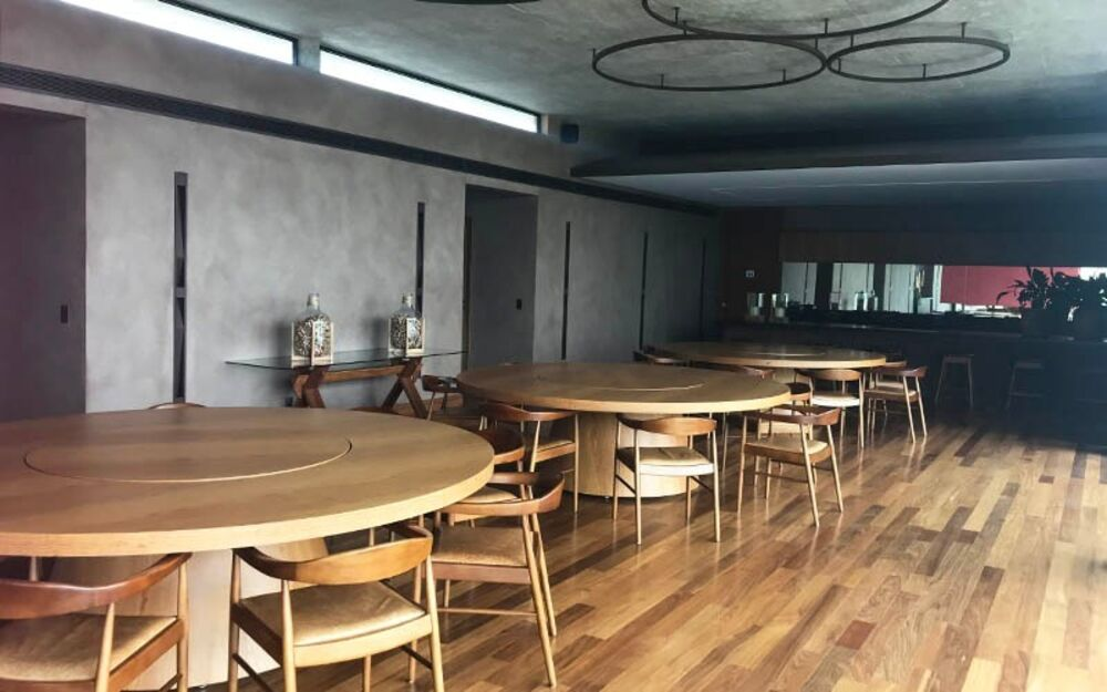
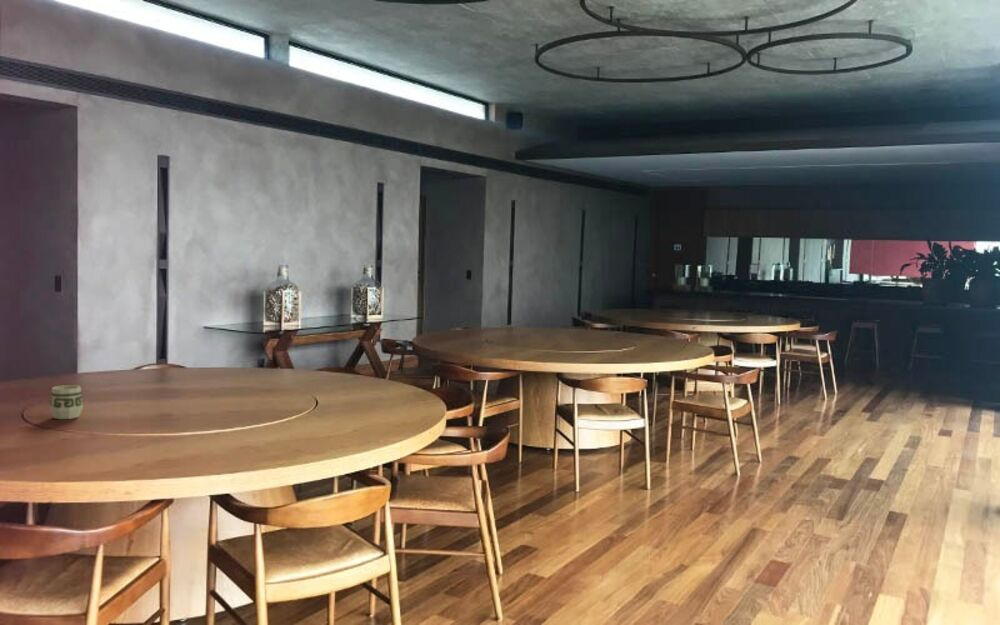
+ cup (66, 402)
